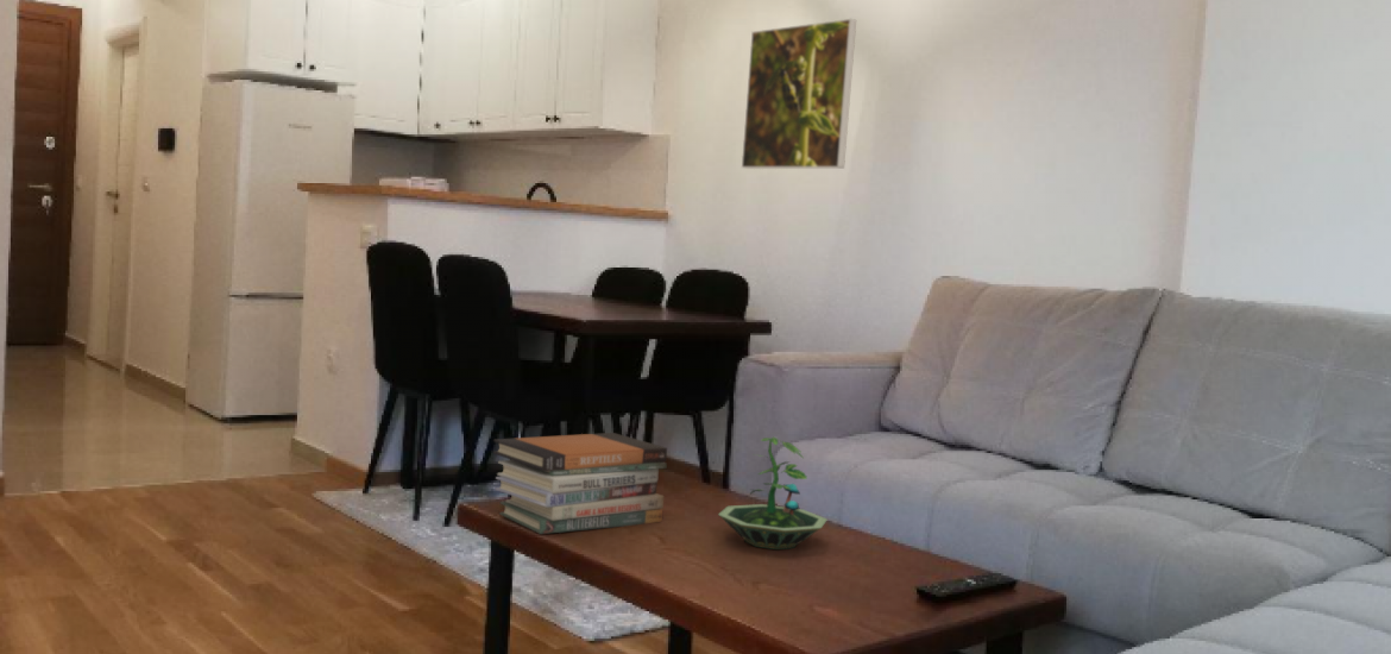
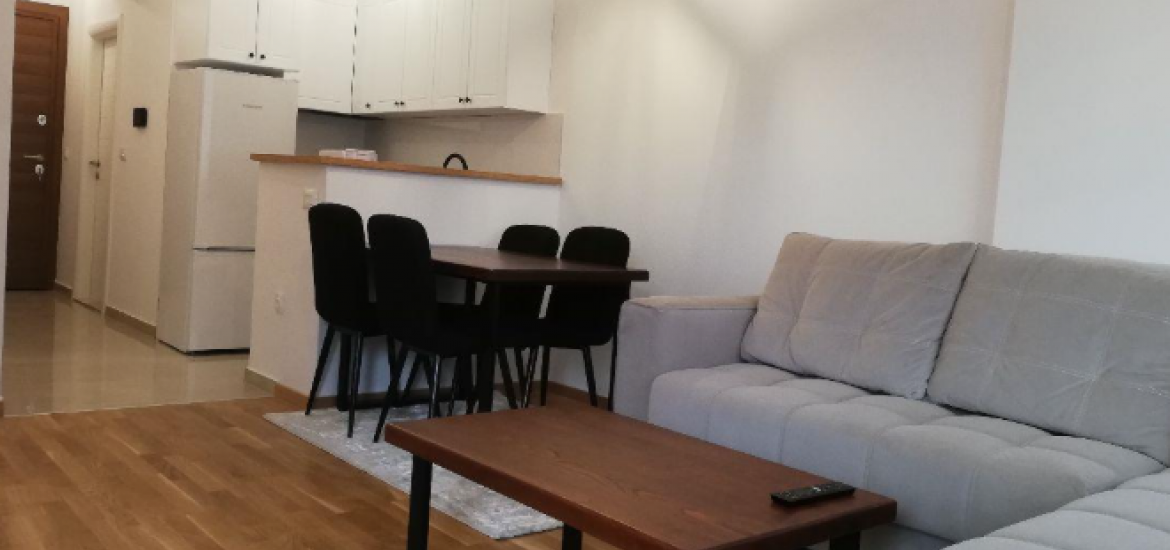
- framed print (795, 96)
- terrarium (774, 459)
- book stack (579, 480)
